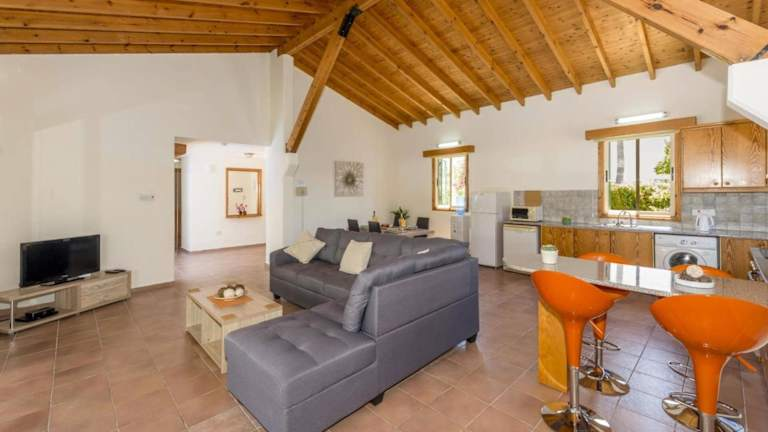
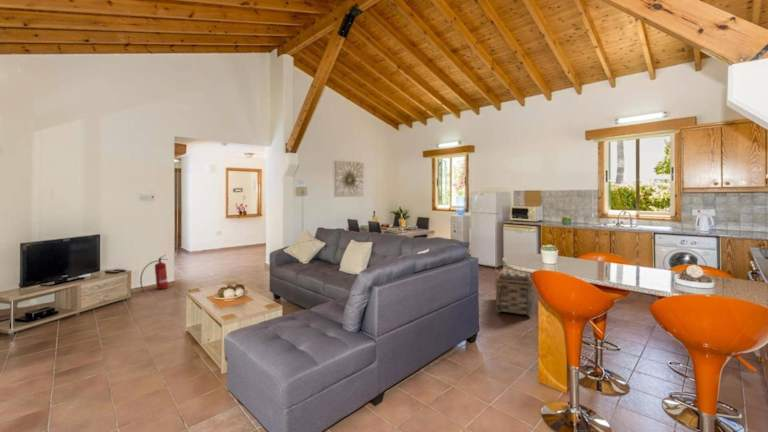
+ basket (514, 287)
+ fire extinguisher (155, 272)
